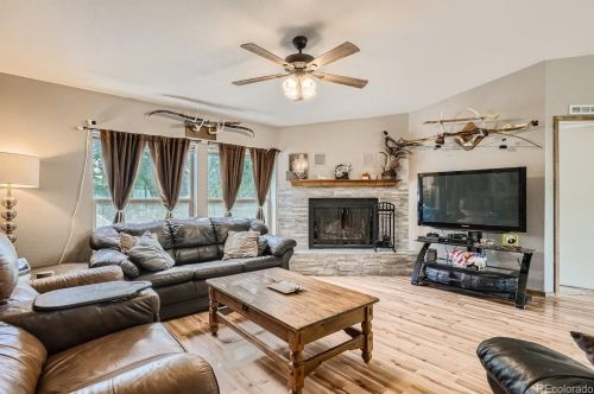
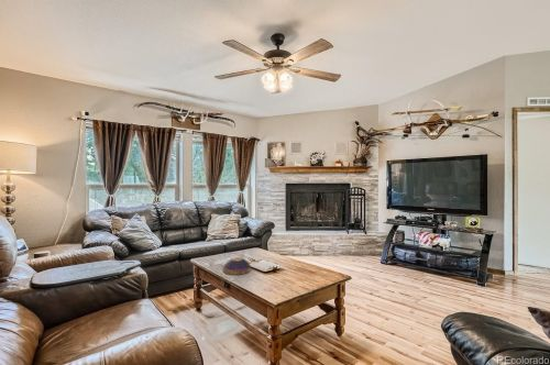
+ decorative bowl (237, 264)
